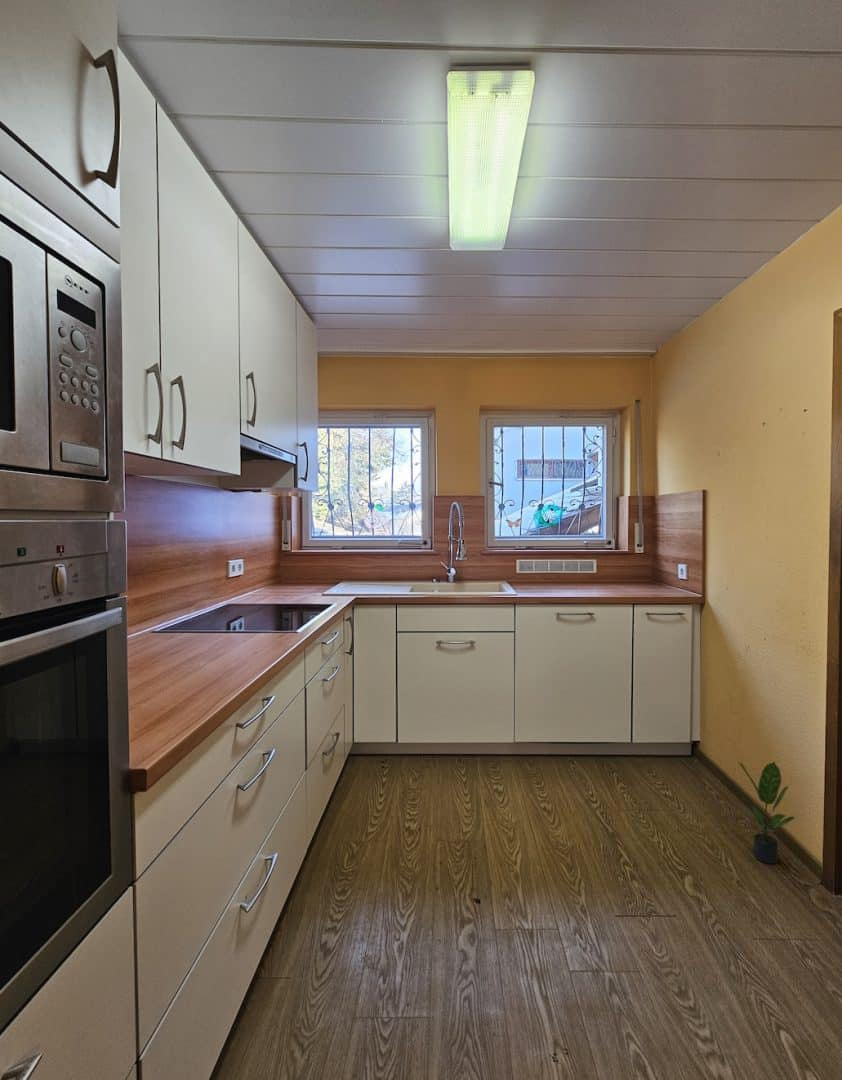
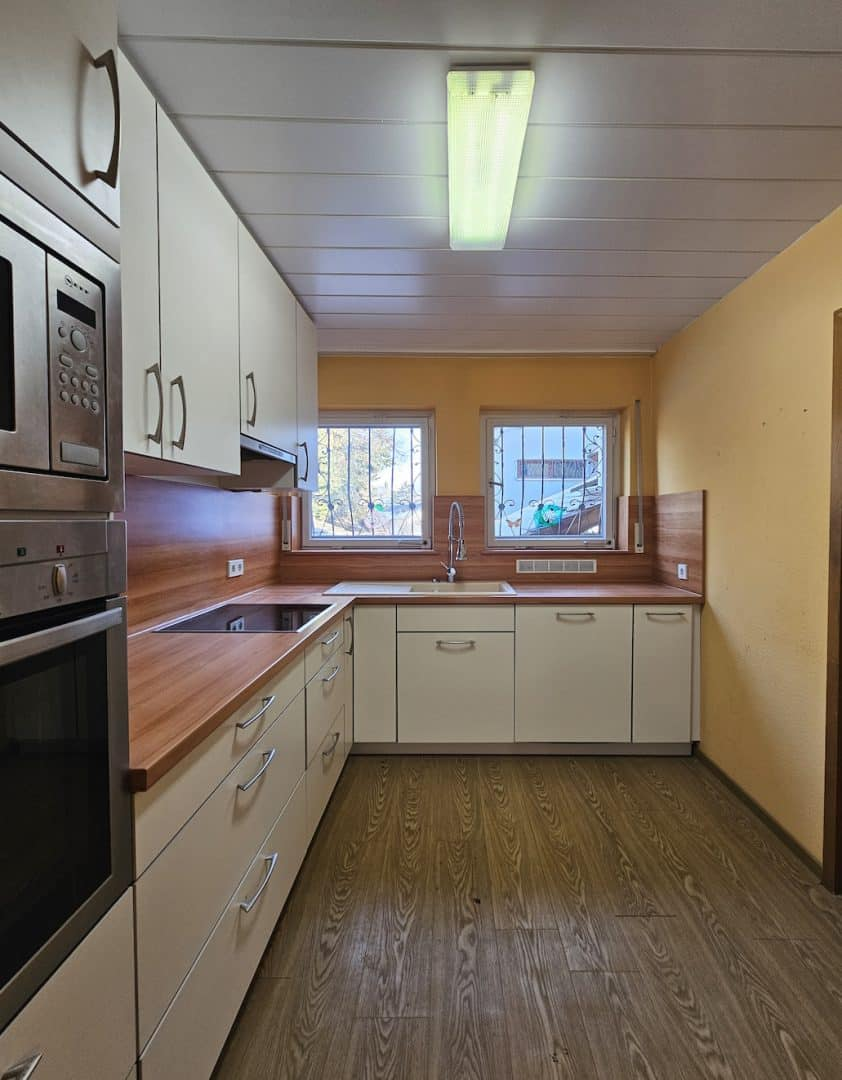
- potted plant (759, 812)
